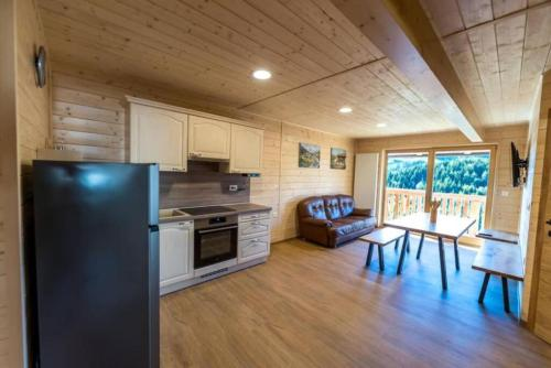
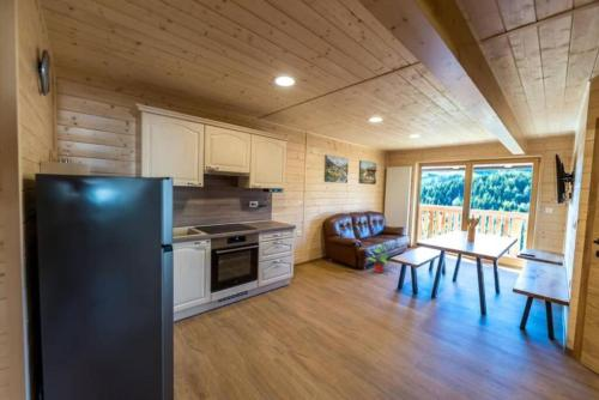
+ potted plant (380, 257)
